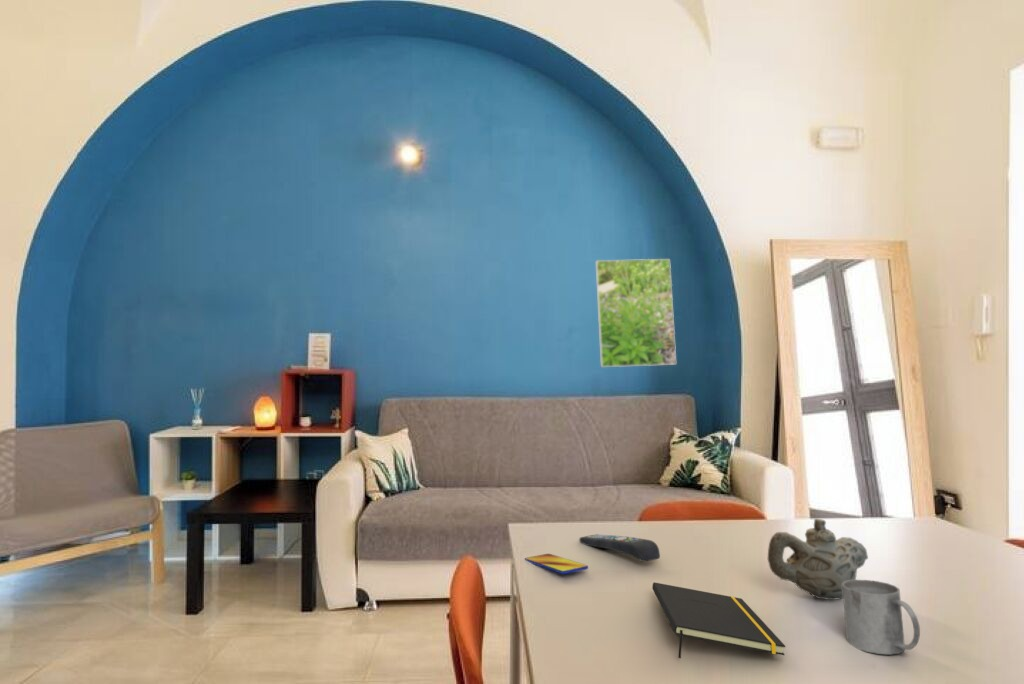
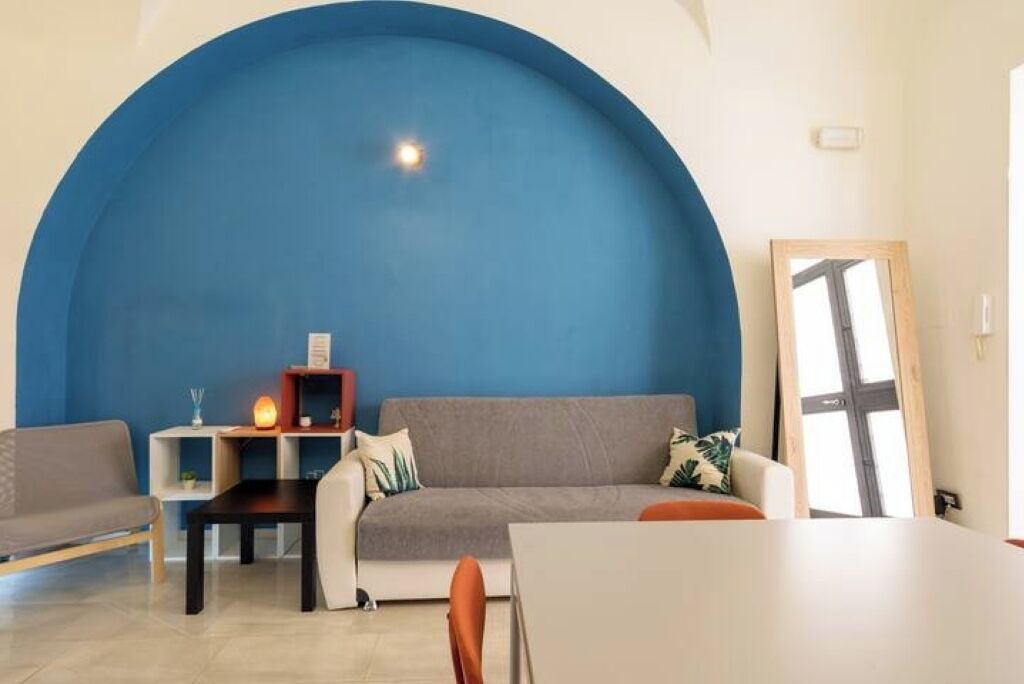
- teapot (819, 557)
- remote control (618, 544)
- smartphone (555, 563)
- mug (882, 618)
- notepad (711, 614)
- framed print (635, 312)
